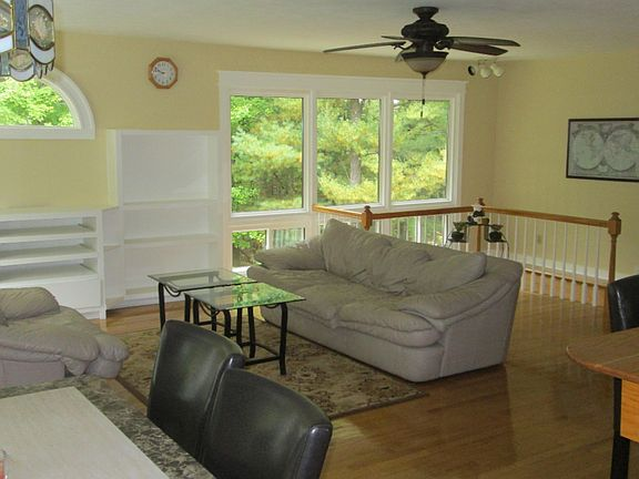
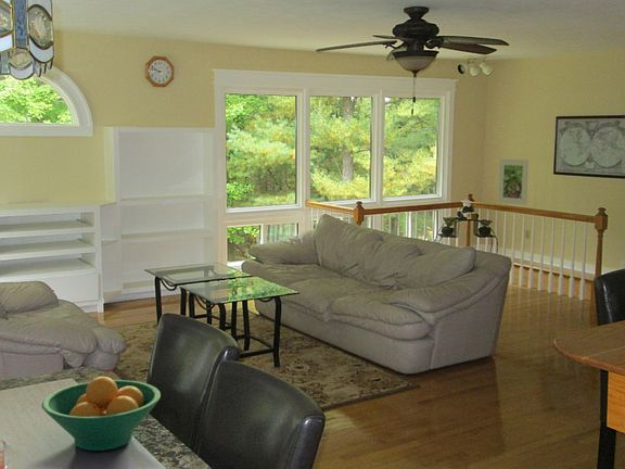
+ fruit bowl (102, 409)
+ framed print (512, 181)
